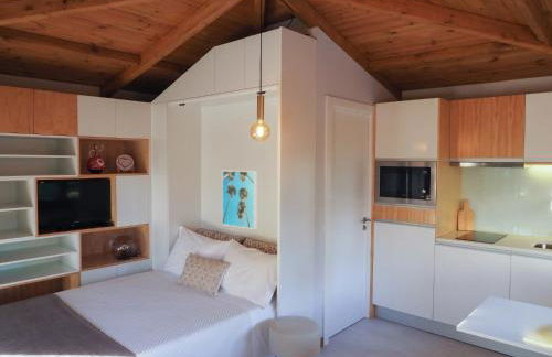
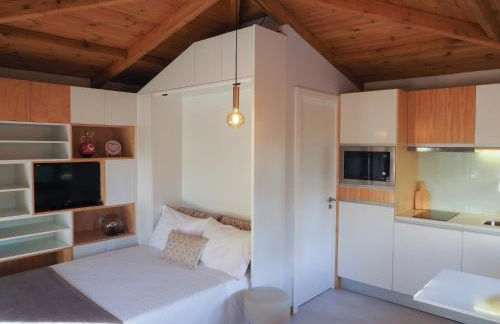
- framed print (238, 198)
